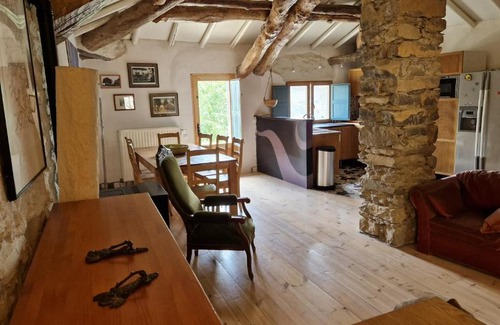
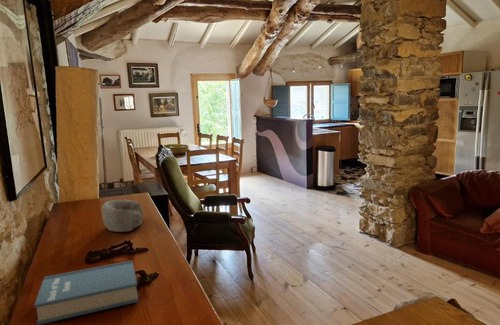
+ book (90, 288)
+ decorative bowl (122, 214)
